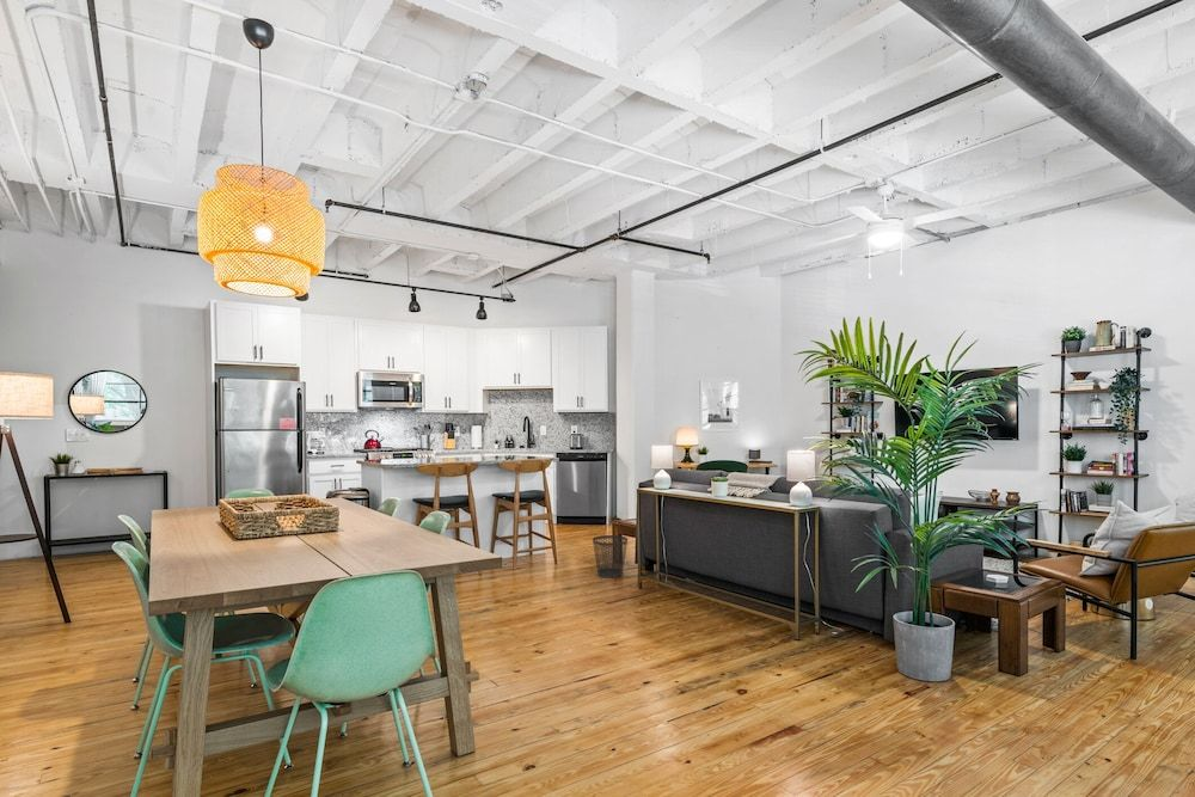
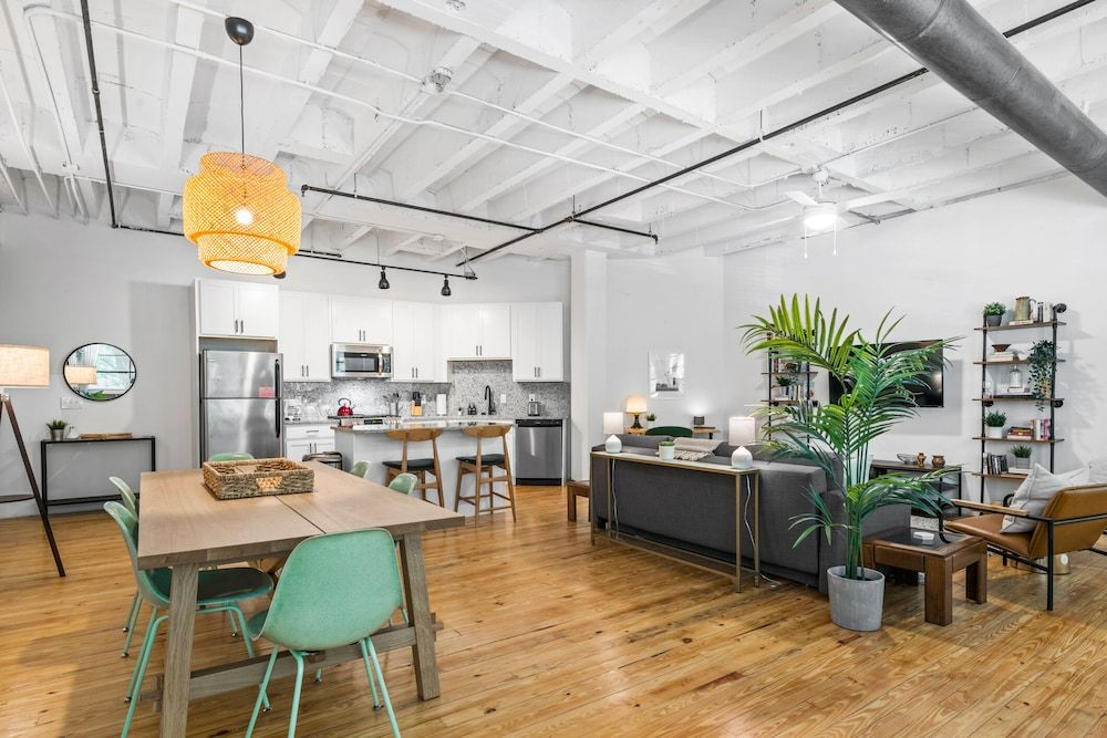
- wastebasket (609, 557)
